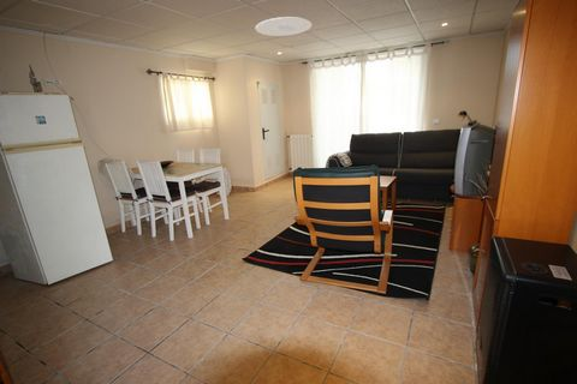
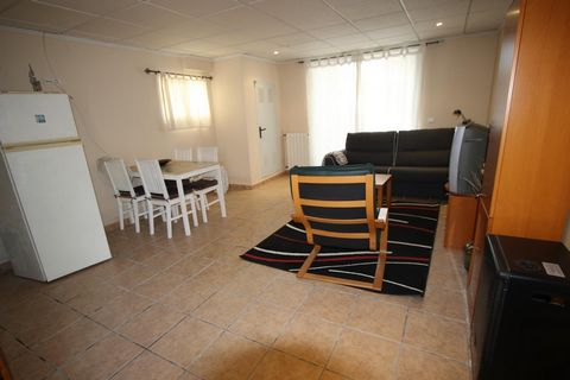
- ceiling light (282, 24)
